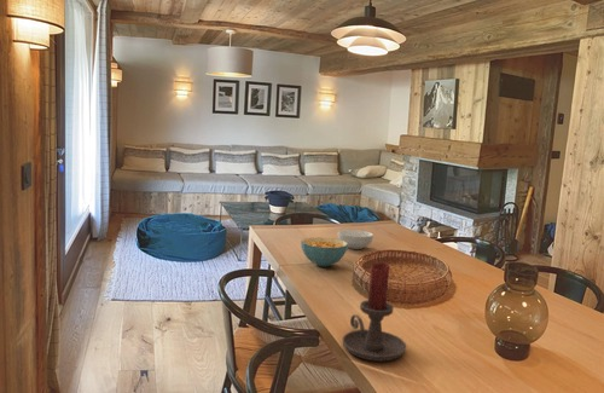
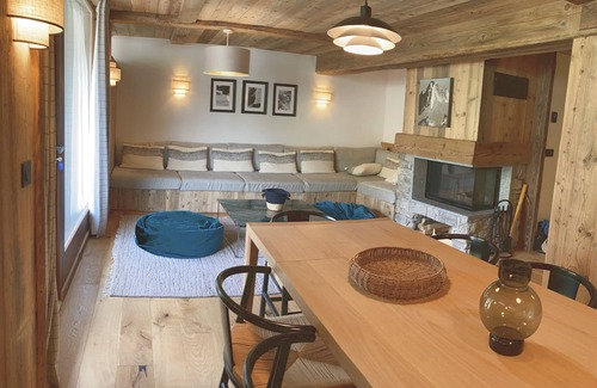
- cereal bowl (324, 253)
- cereal bowl (354, 239)
- candle holder (372, 304)
